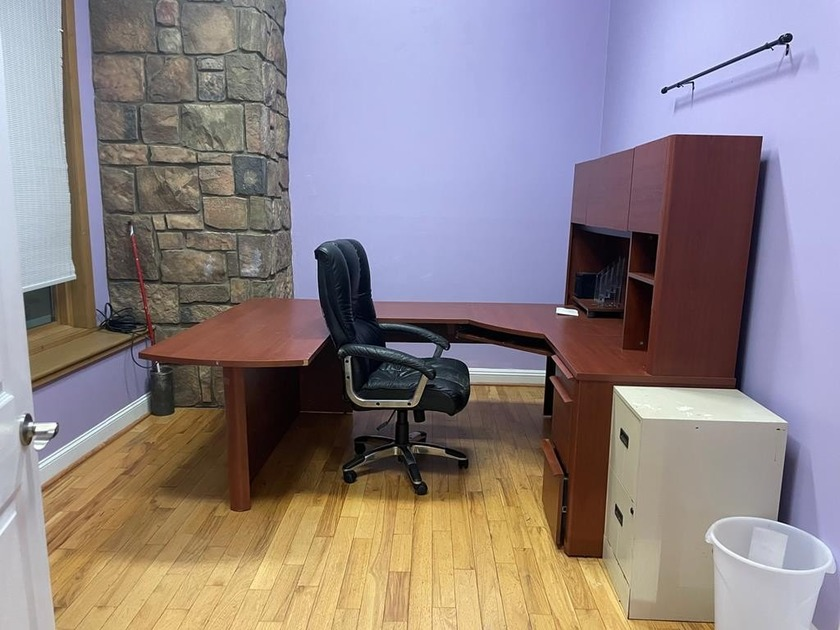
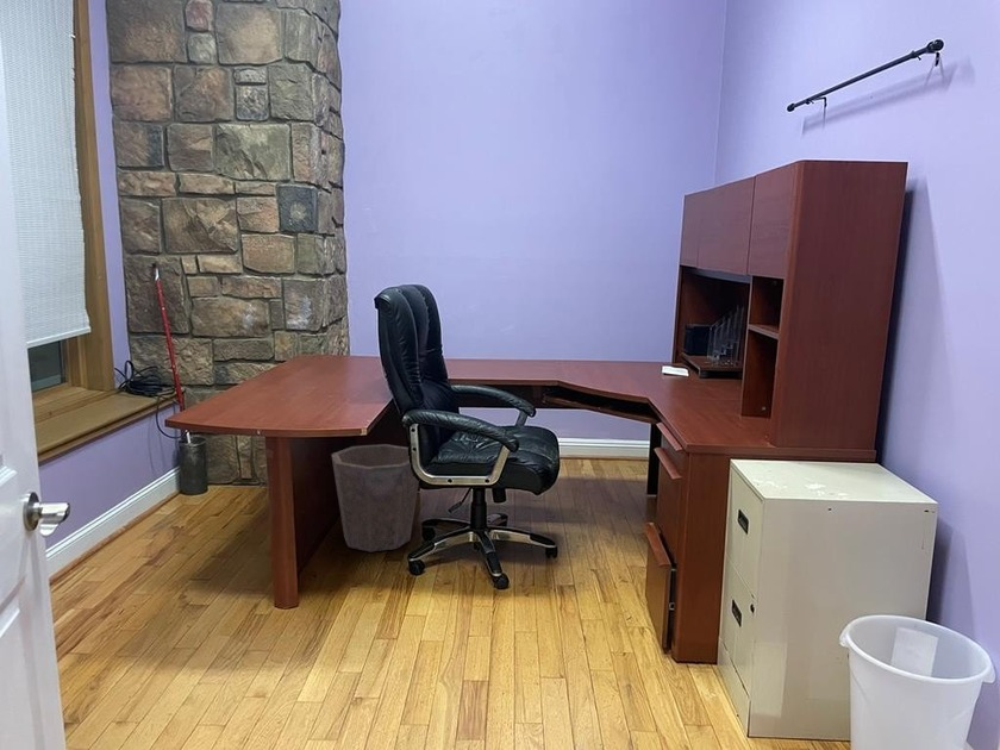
+ waste bin (376, 498)
